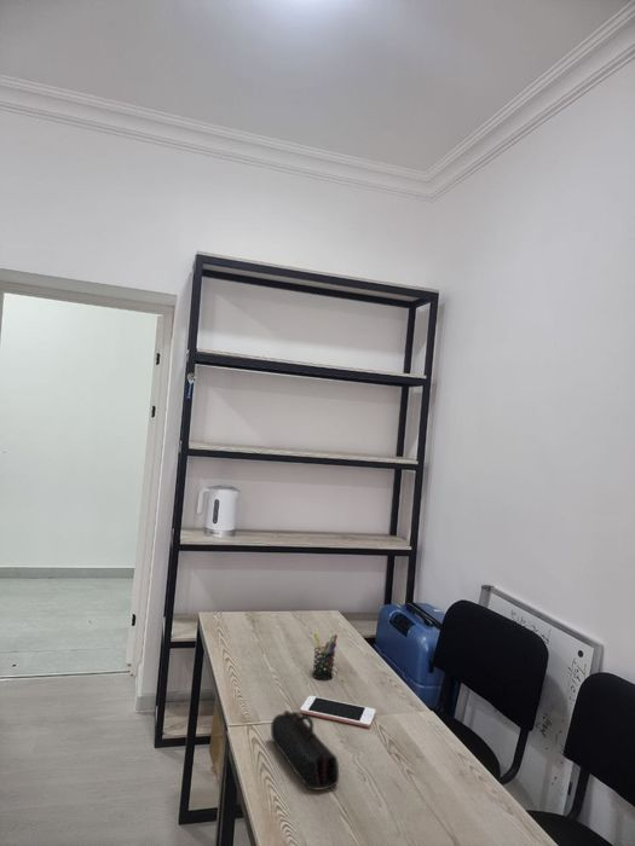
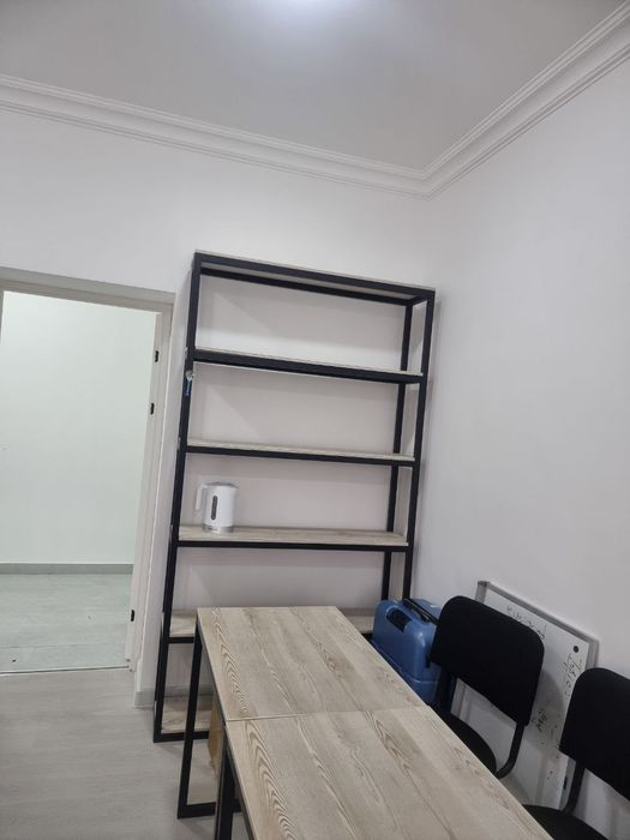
- pen holder (327, 653)
- cell phone (337, 711)
- pencil case (304, 738)
